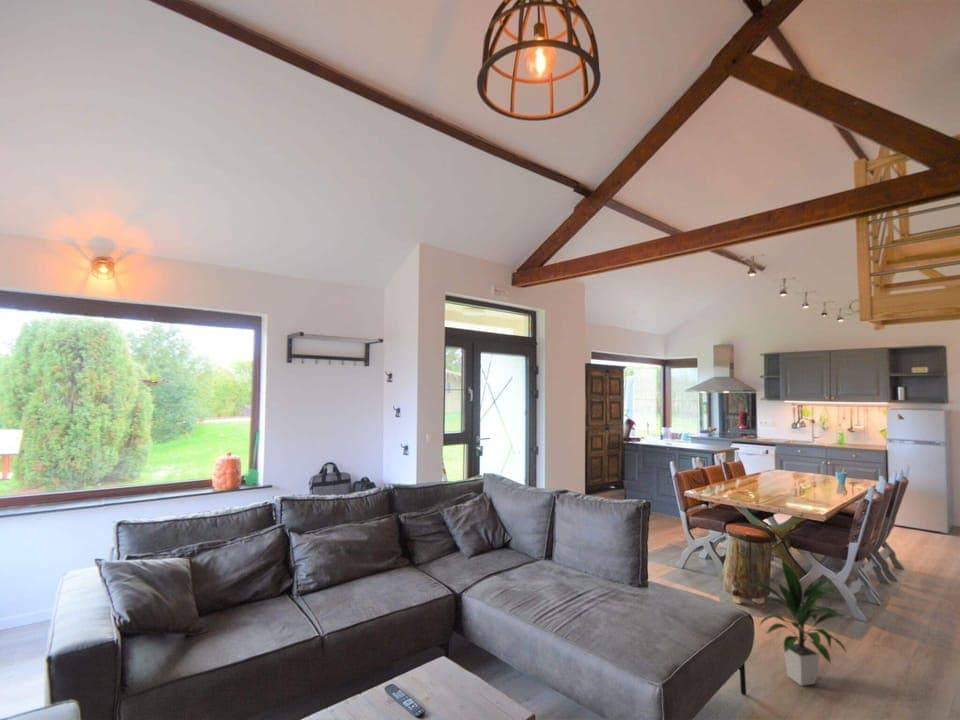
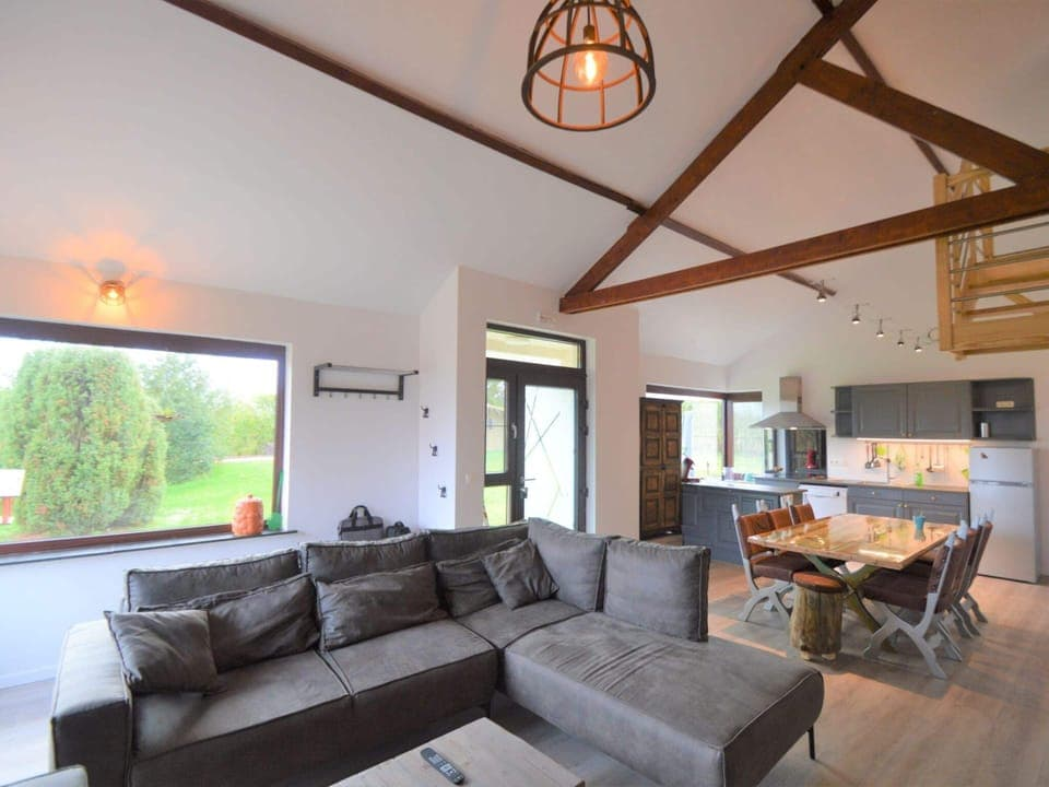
- indoor plant (804, 623)
